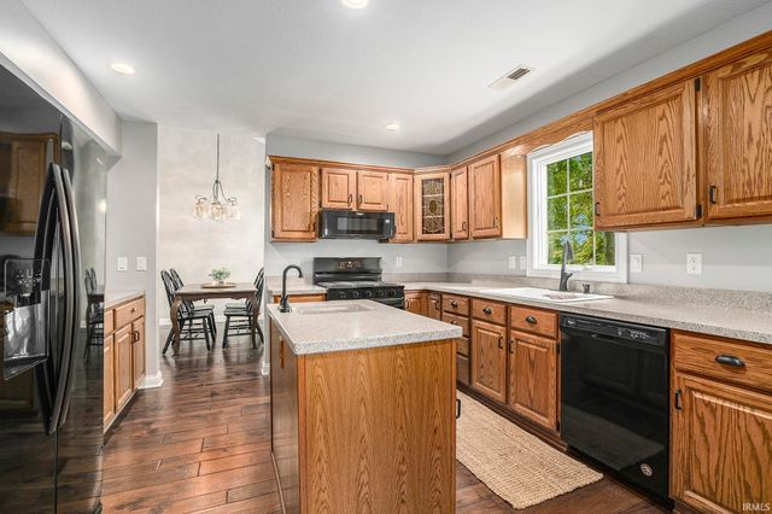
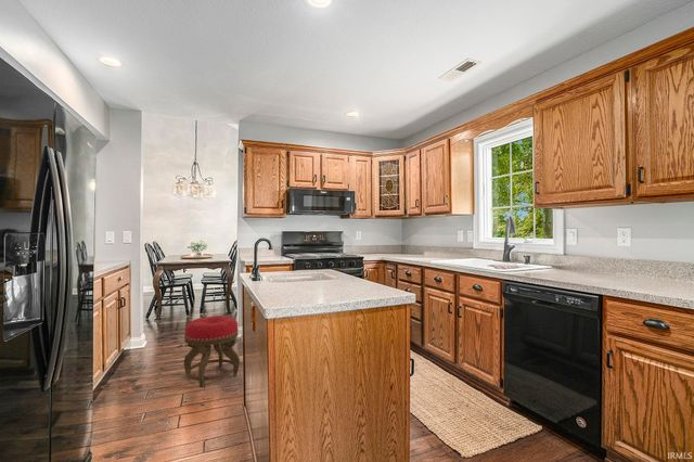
+ stool (210, 347)
